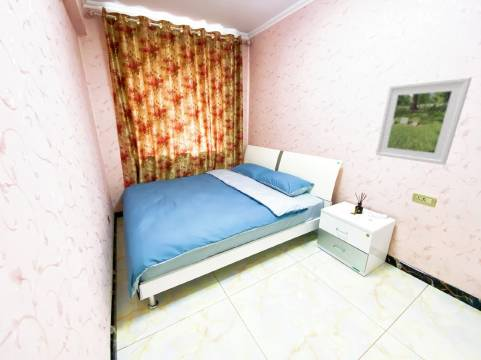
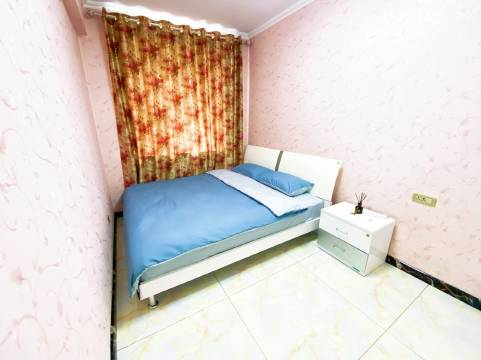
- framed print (415, 122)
